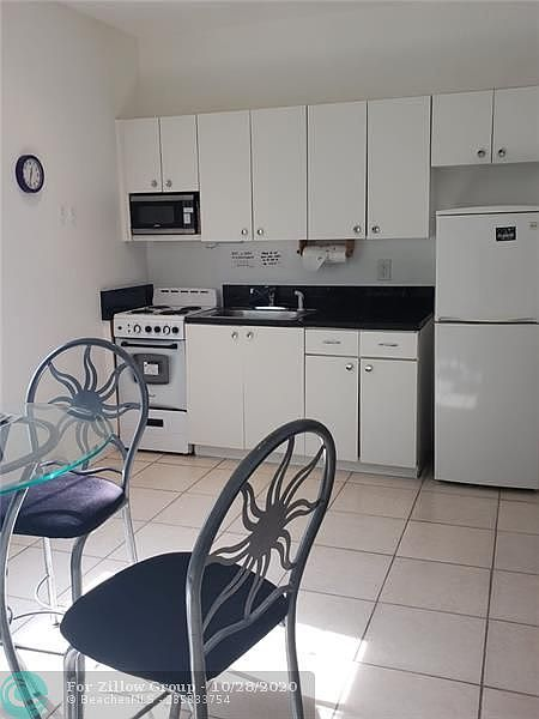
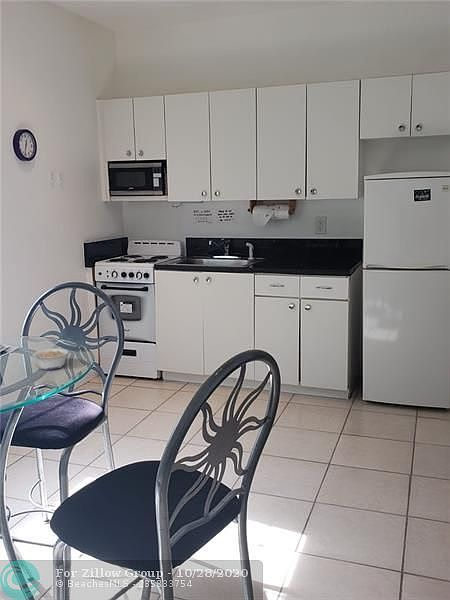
+ legume (50, 358)
